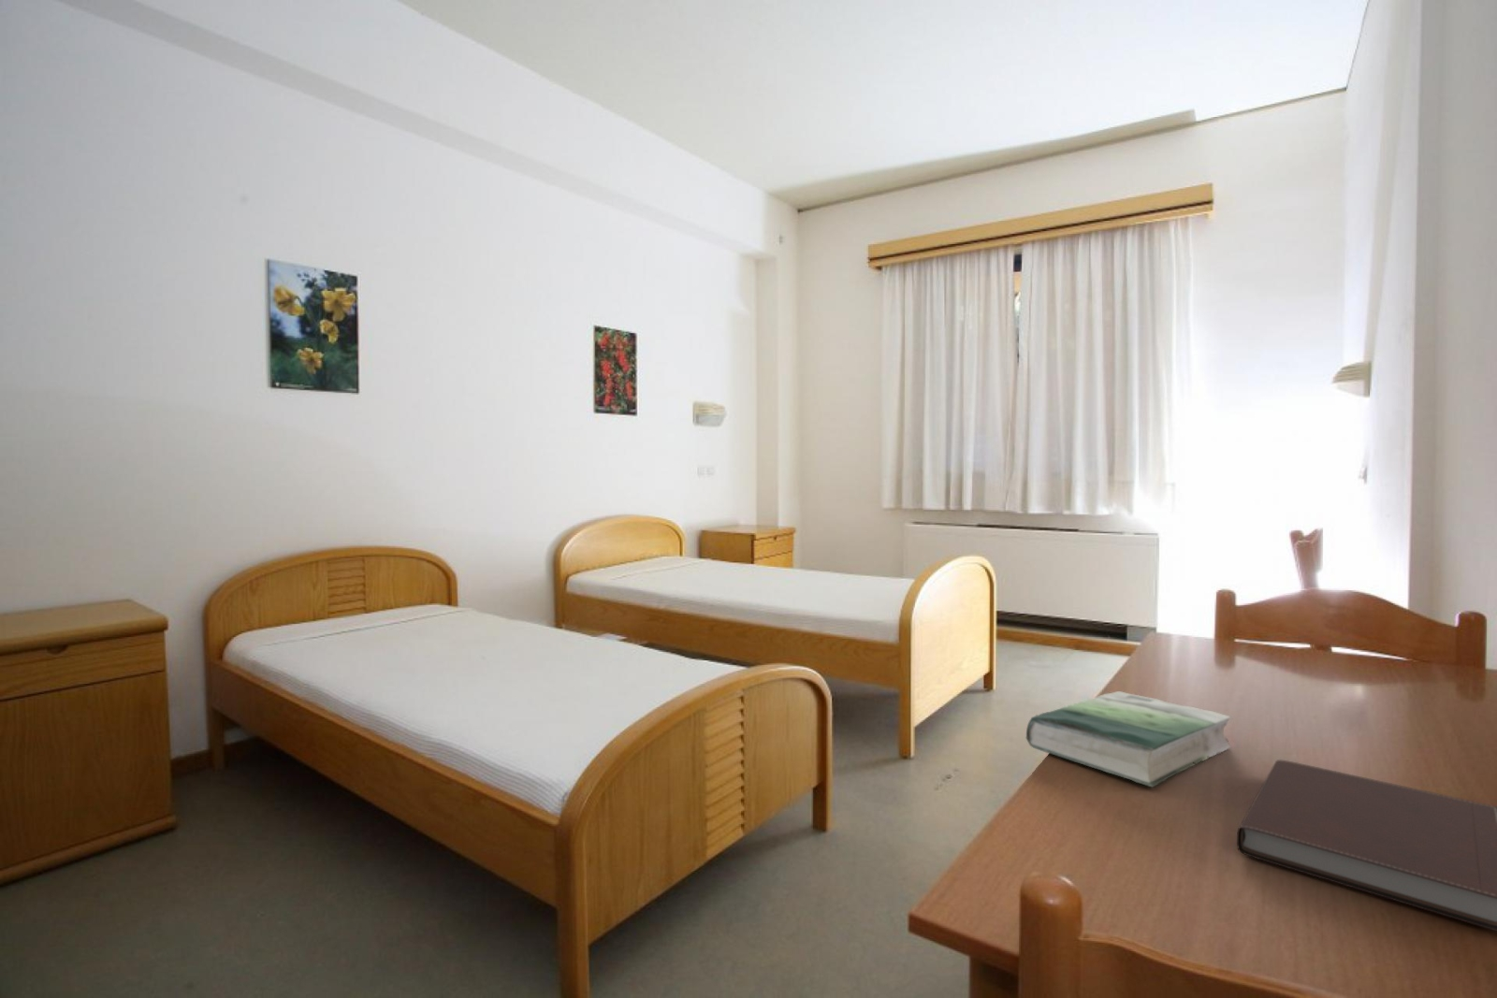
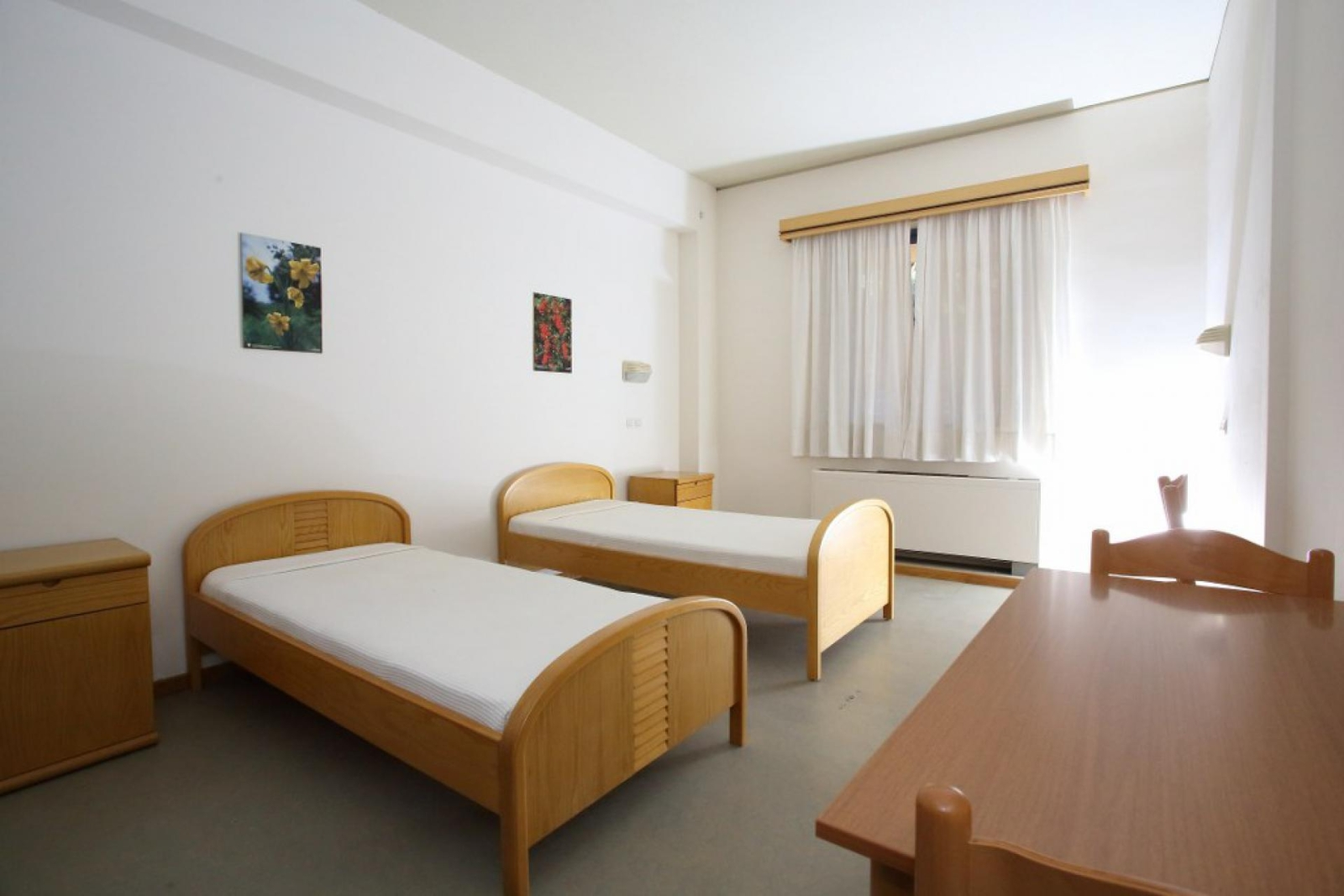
- notebook (1371, 829)
- book (1128, 726)
